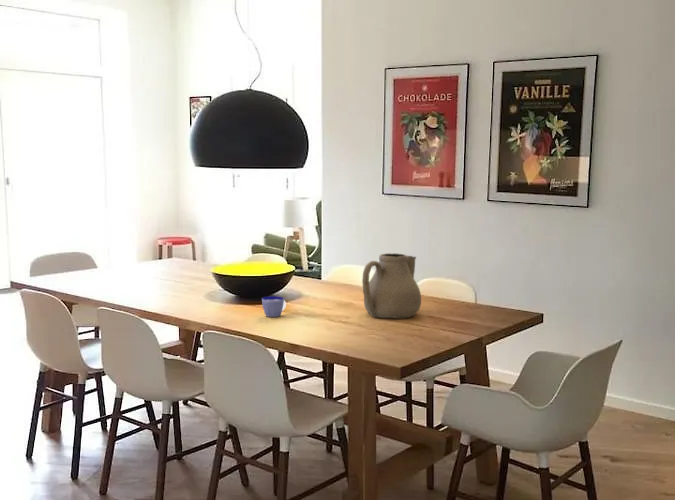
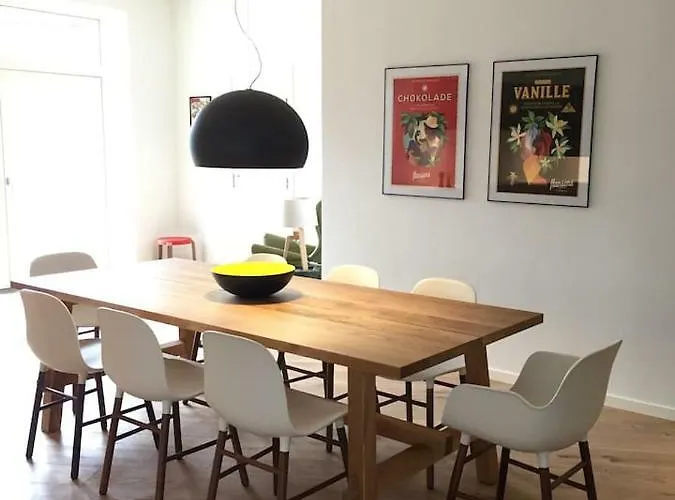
- cup (275, 306)
- teapot (392, 284)
